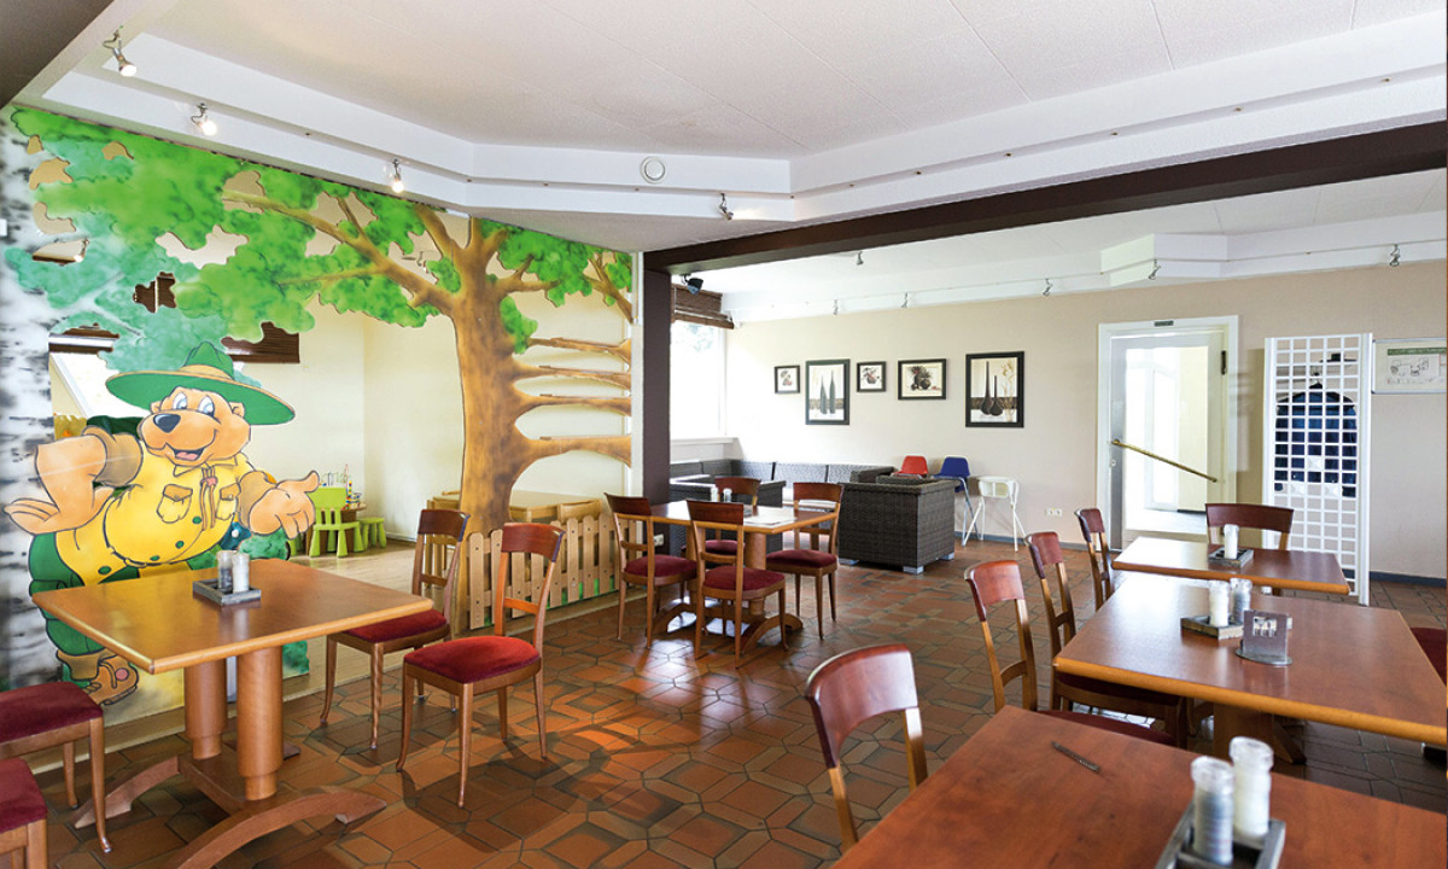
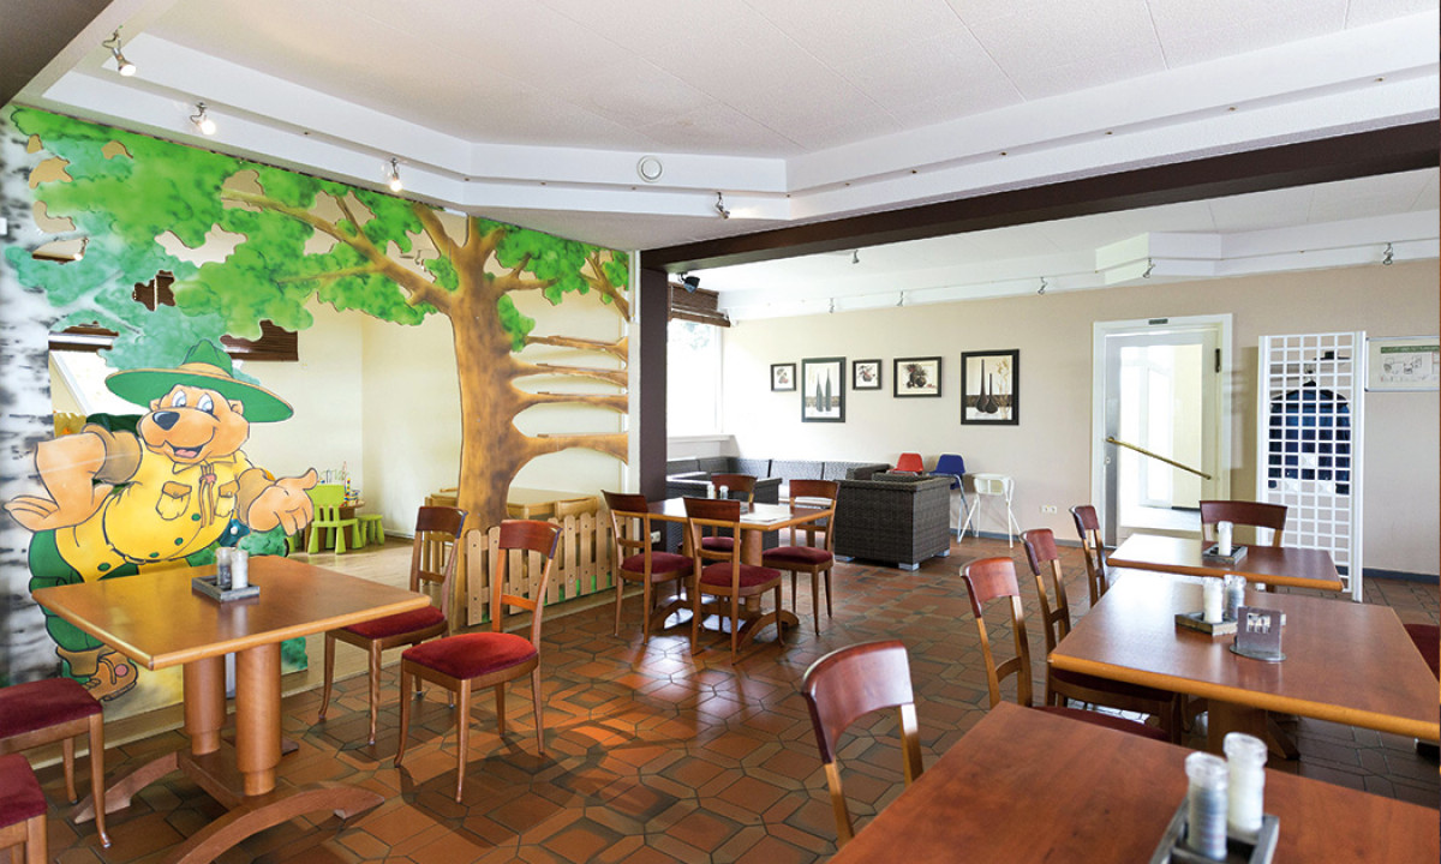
- pen (1073, 753)
